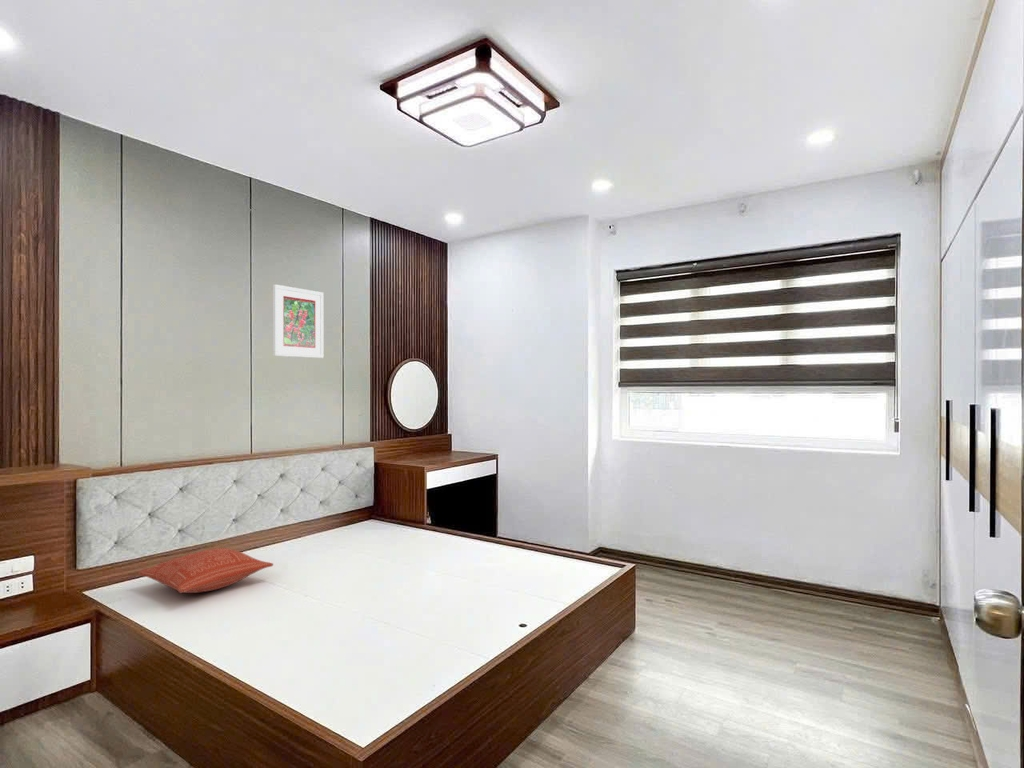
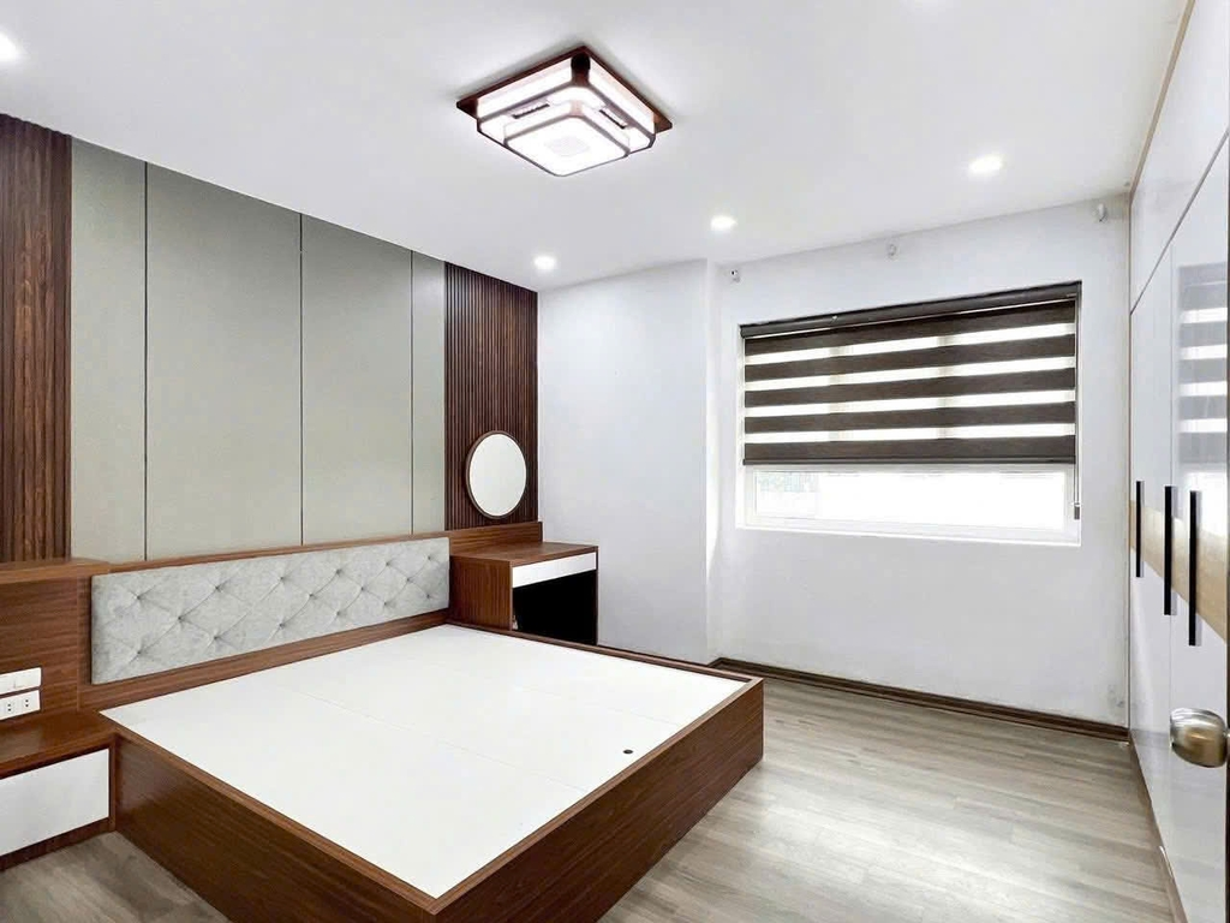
- pillow (206, 569)
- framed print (299, 322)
